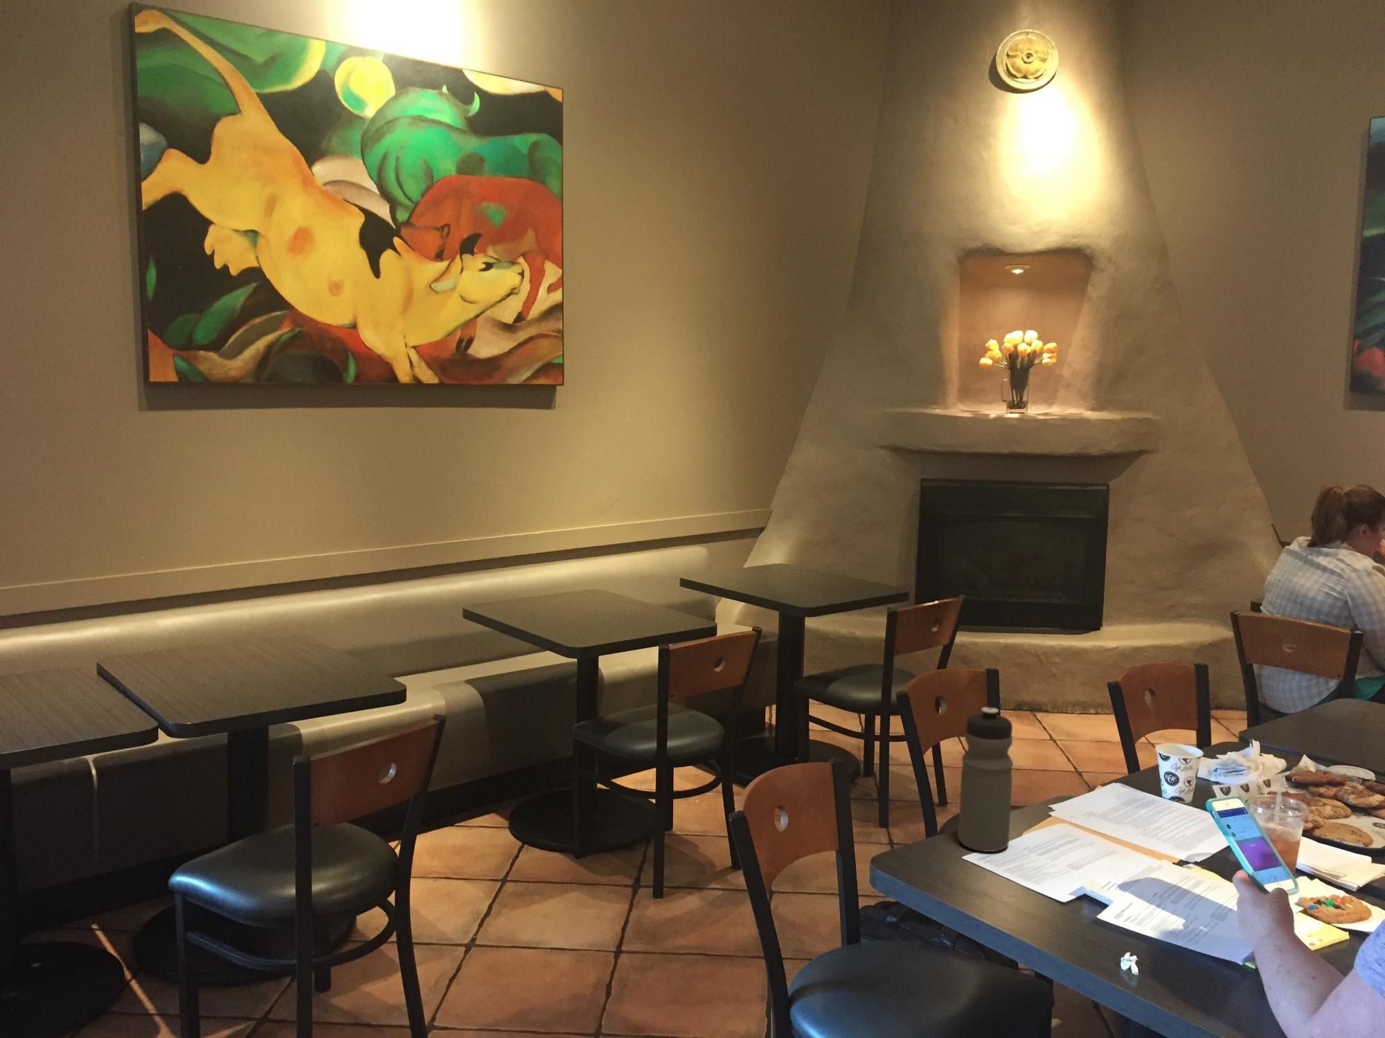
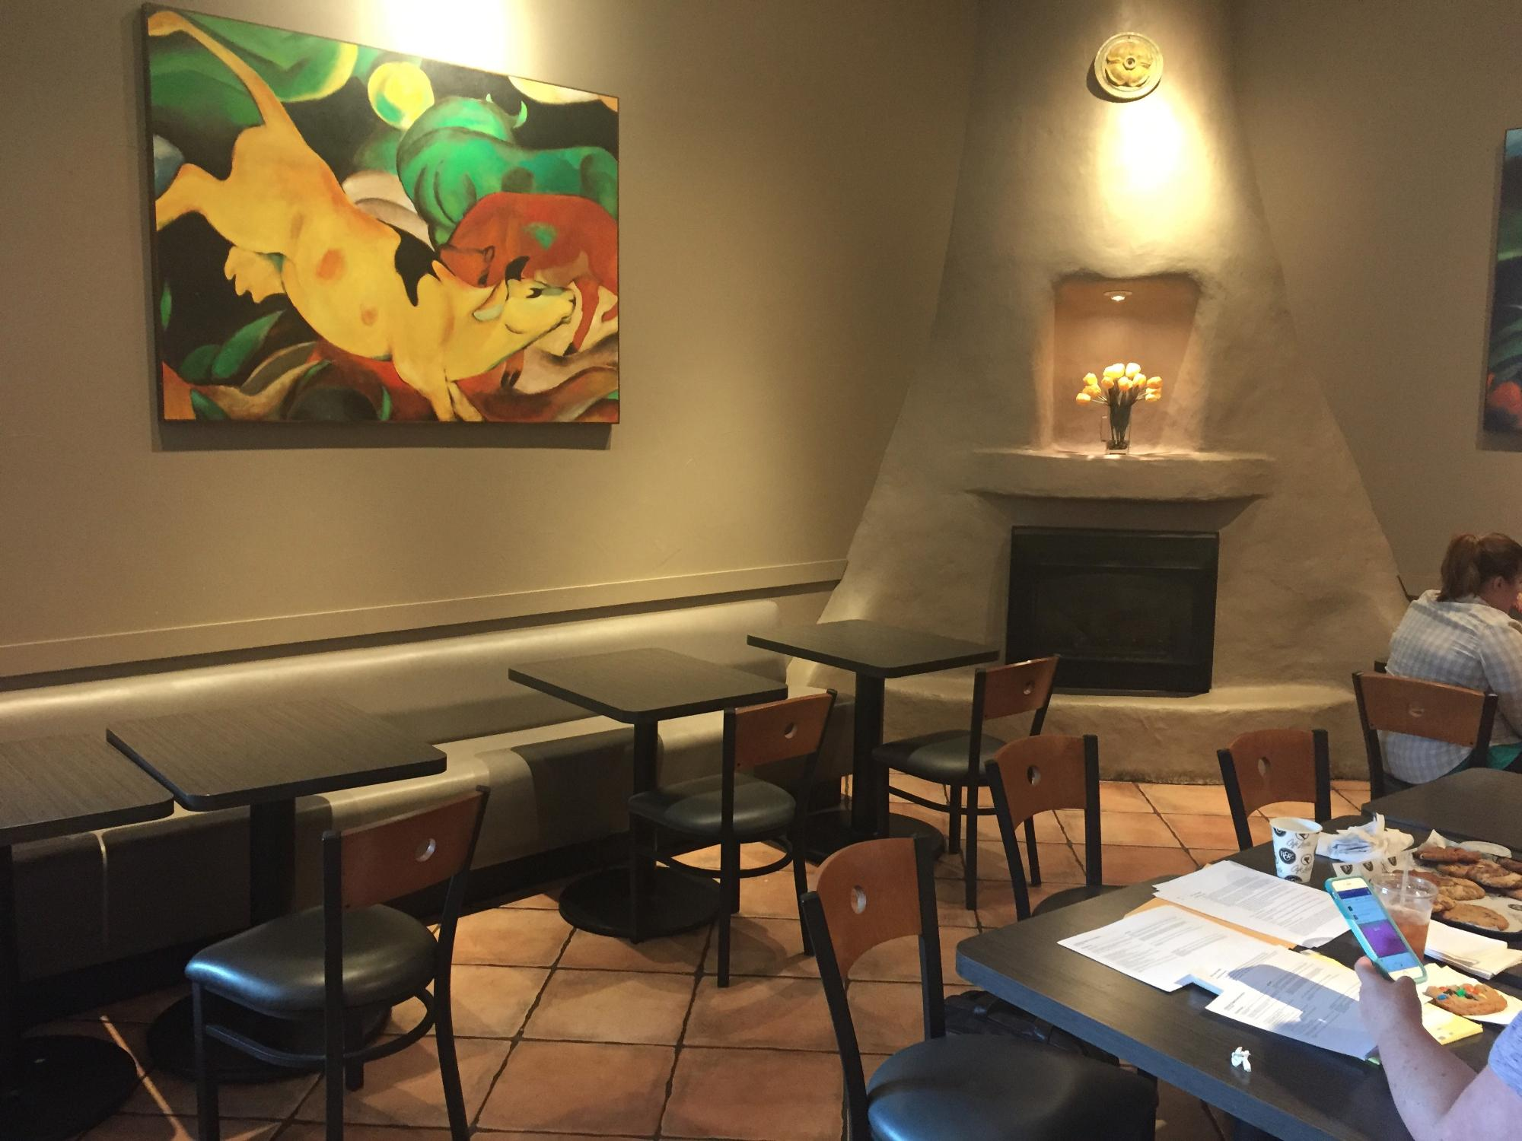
- water bottle (986, 775)
